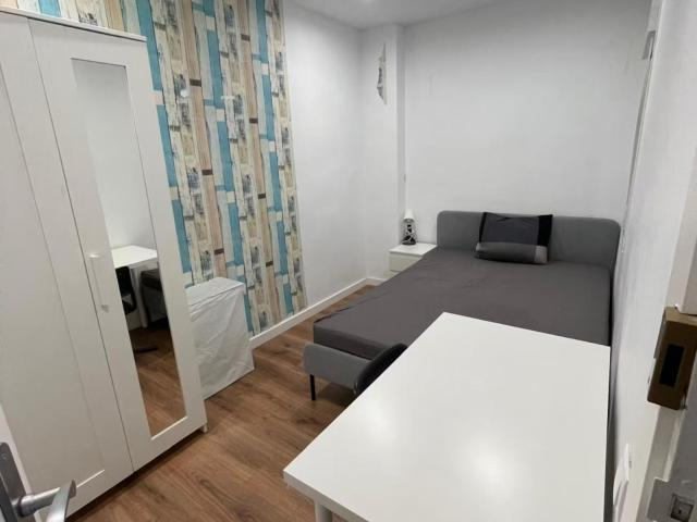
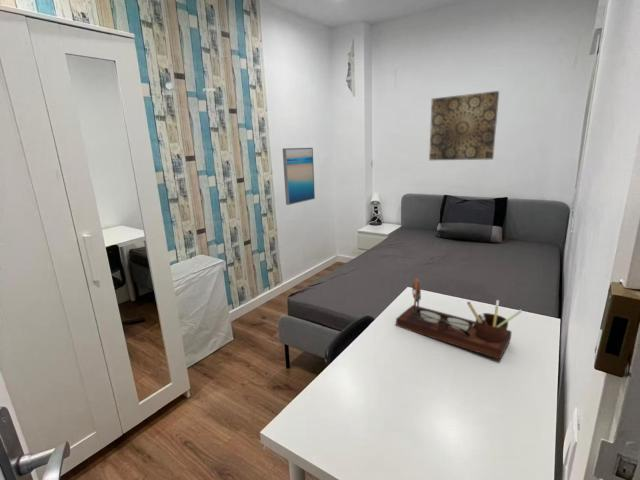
+ wall art (461, 128)
+ desk organizer (456, 316)
+ wall art (299, 175)
